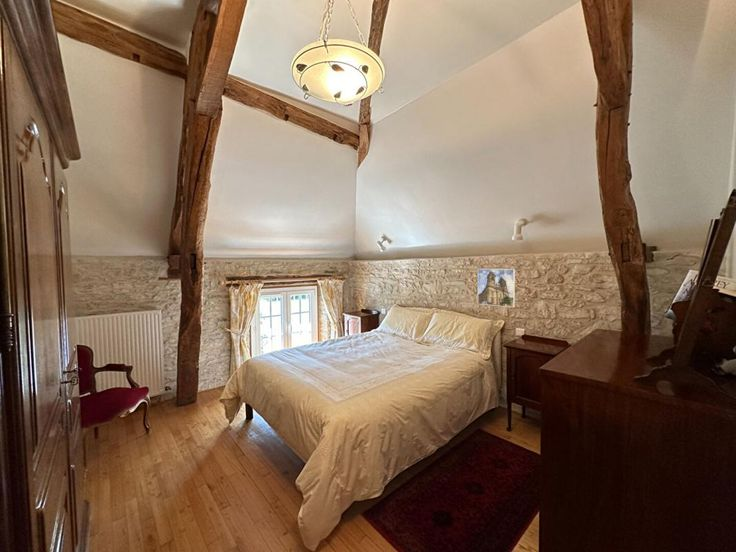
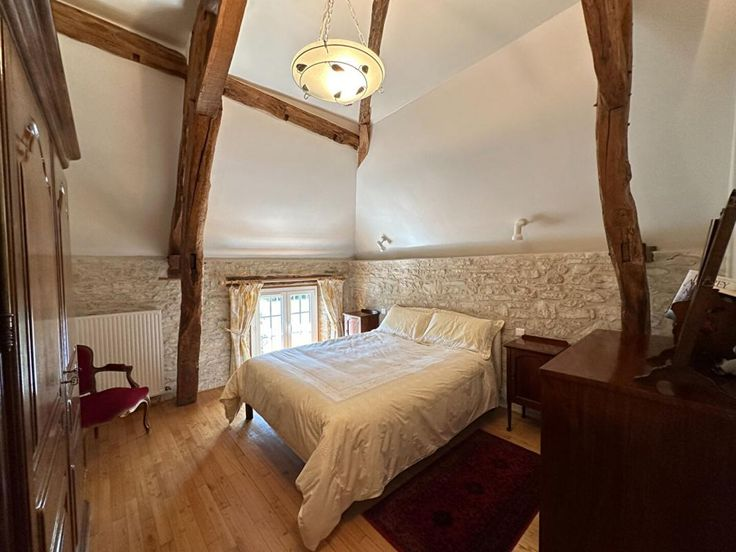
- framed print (495, 287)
